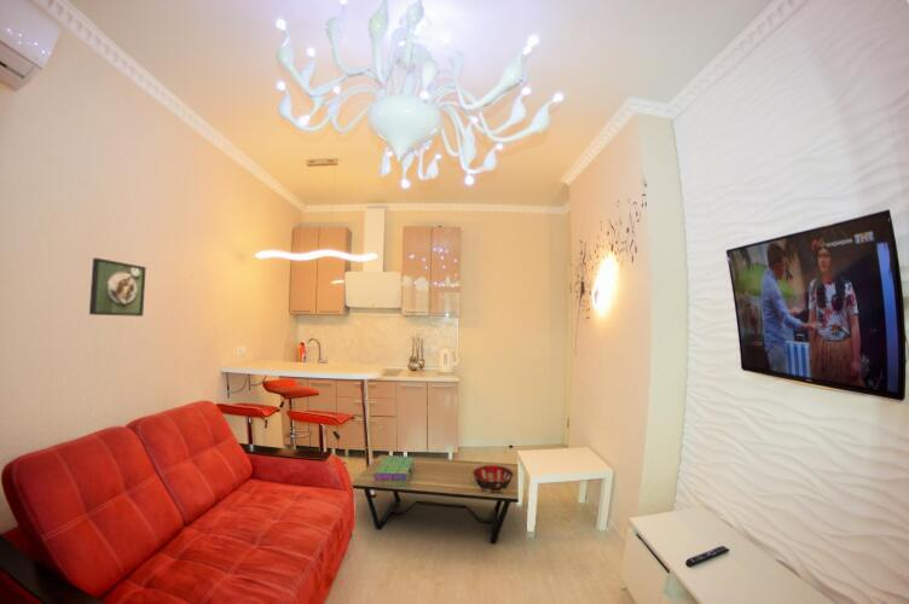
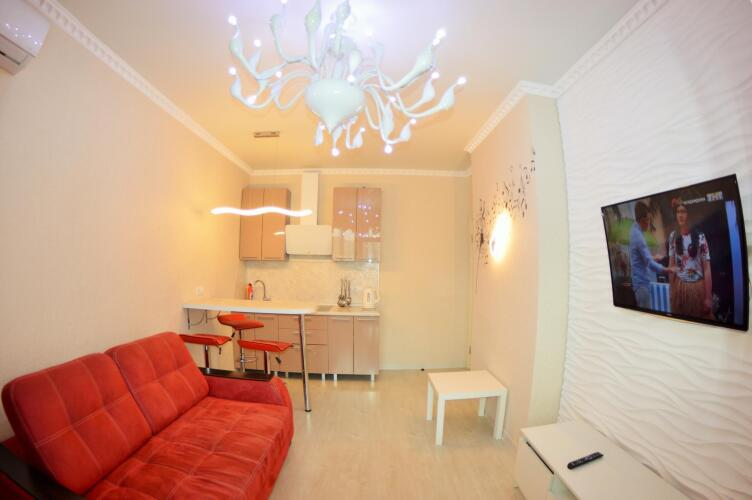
- stack of books (394, 471)
- coffee table (439, 495)
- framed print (120, 289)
- decorative bowl (493, 480)
